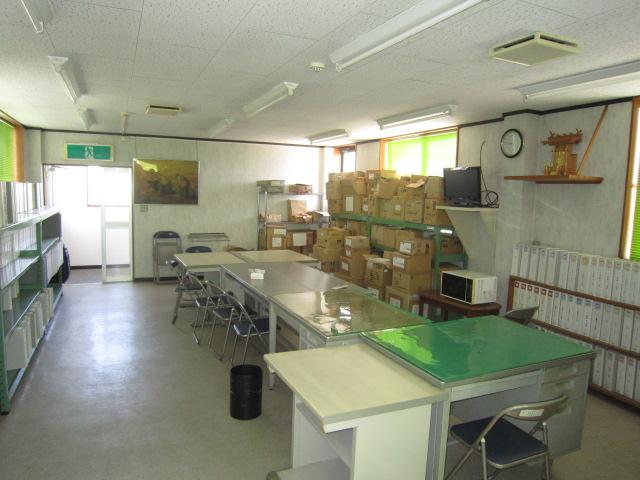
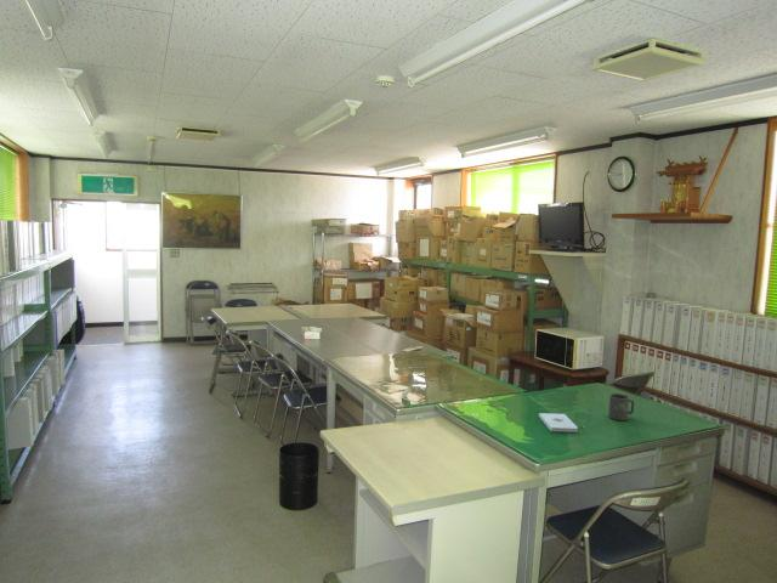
+ mug (622, 407)
+ notepad (557, 421)
